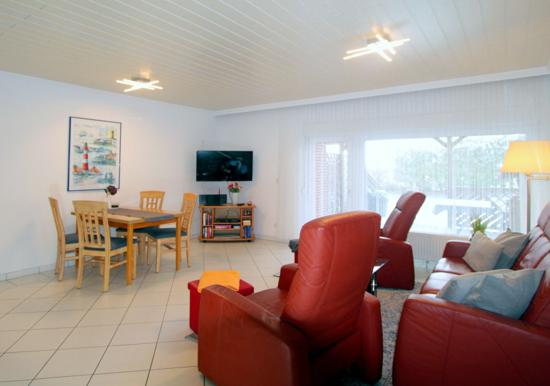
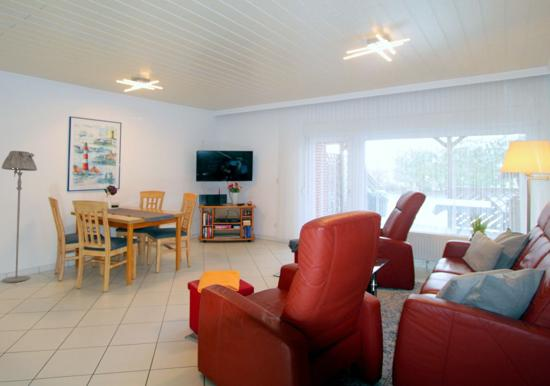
+ floor lamp (18, 215)
